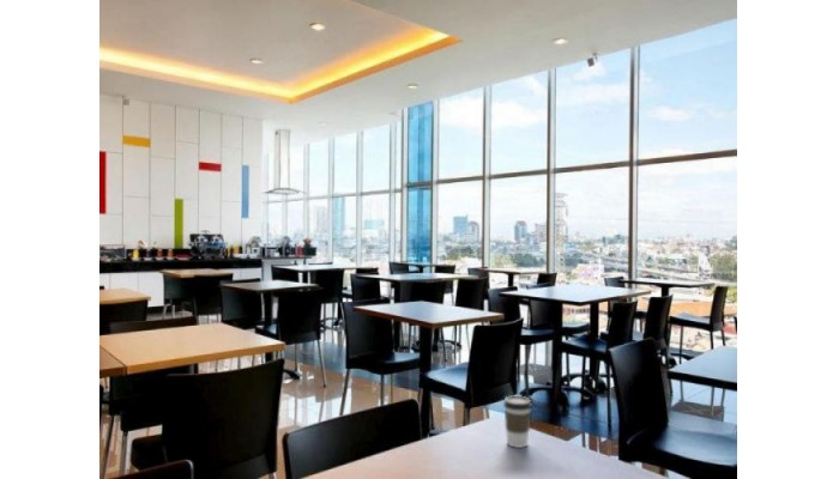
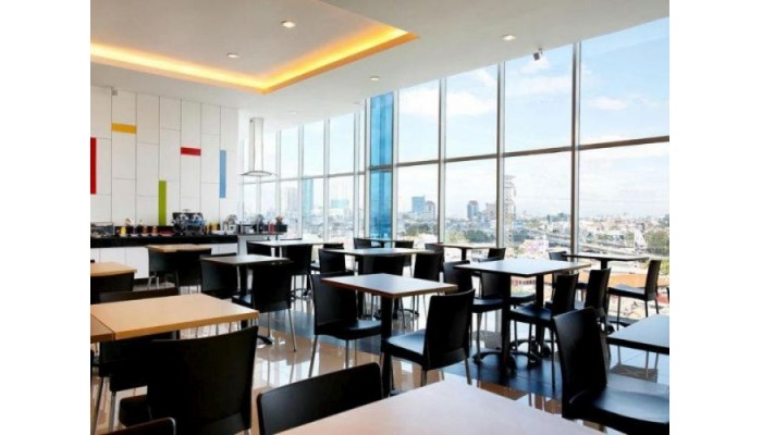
- coffee cup (517, 422)
